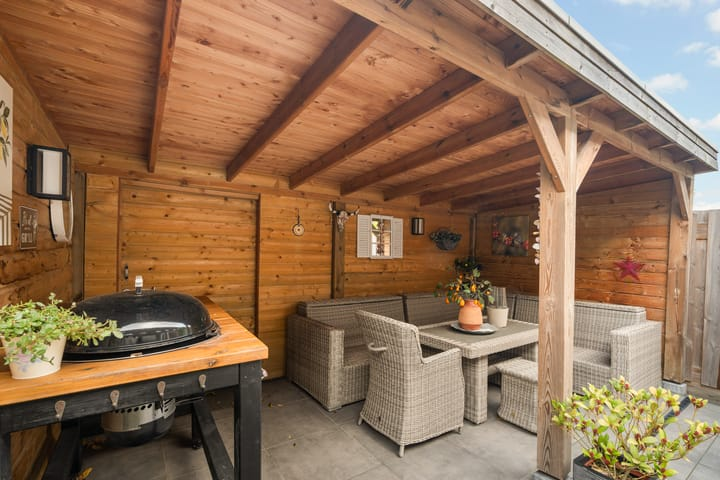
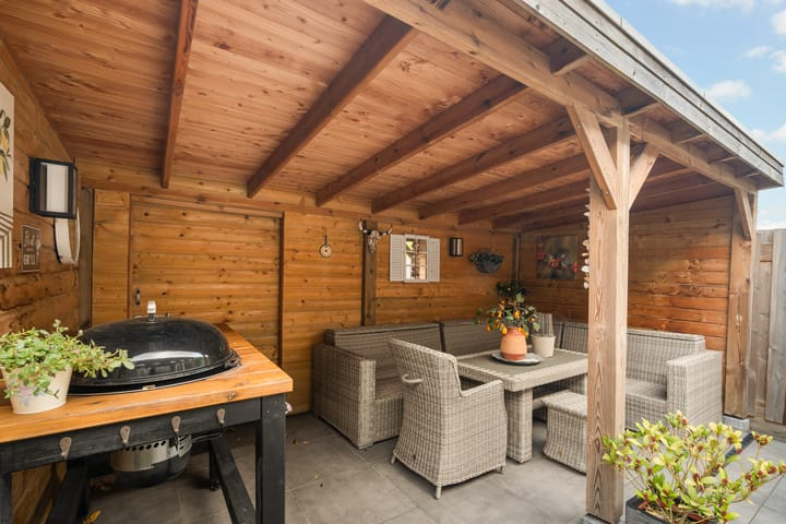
- decorative star (628, 268)
